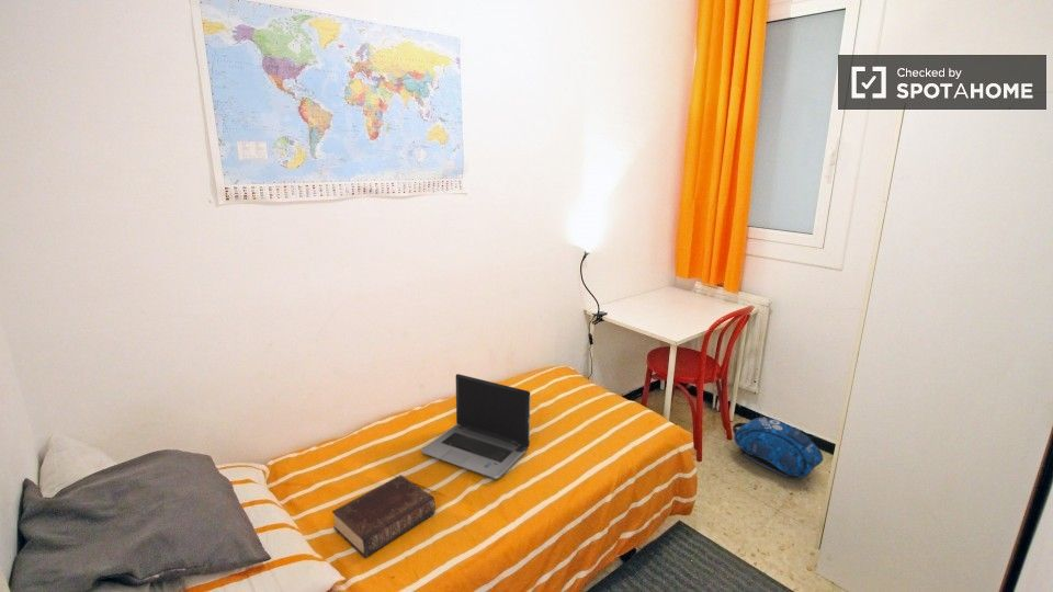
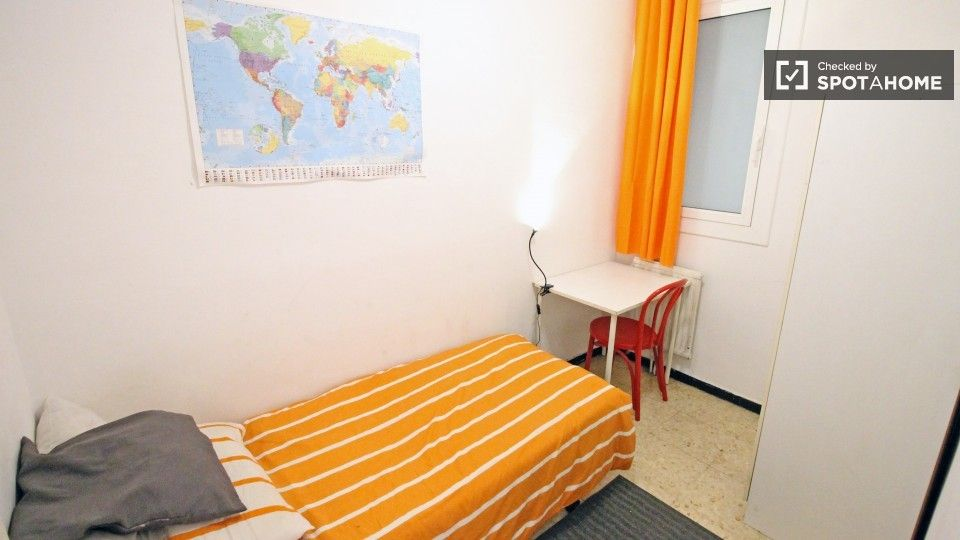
- laptop computer (475, 423)
- book (385, 512)
- backpack (773, 442)
